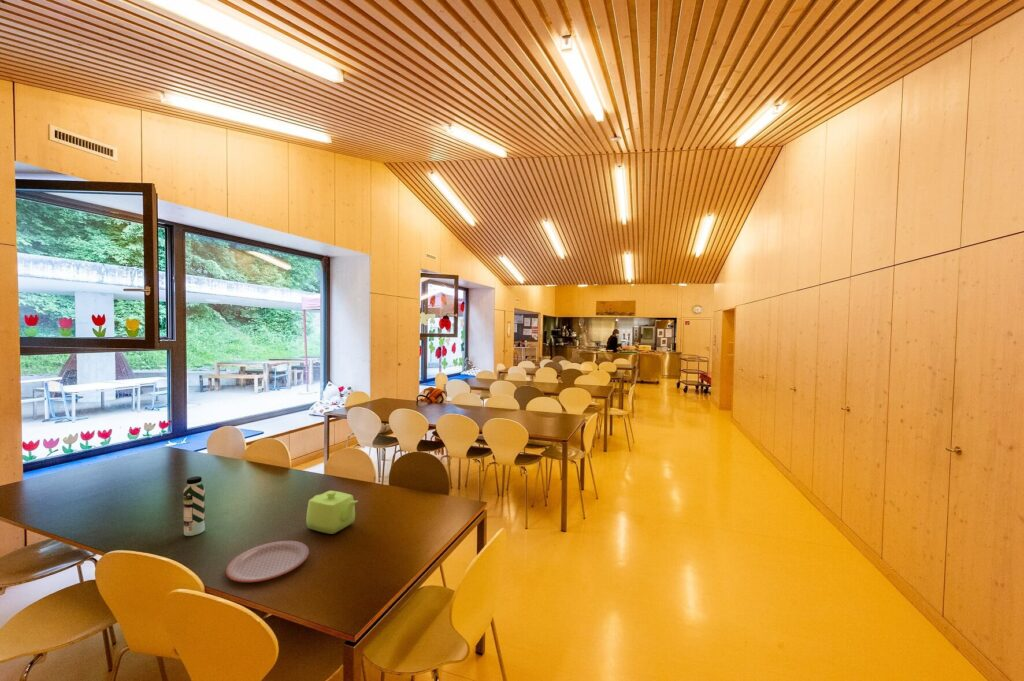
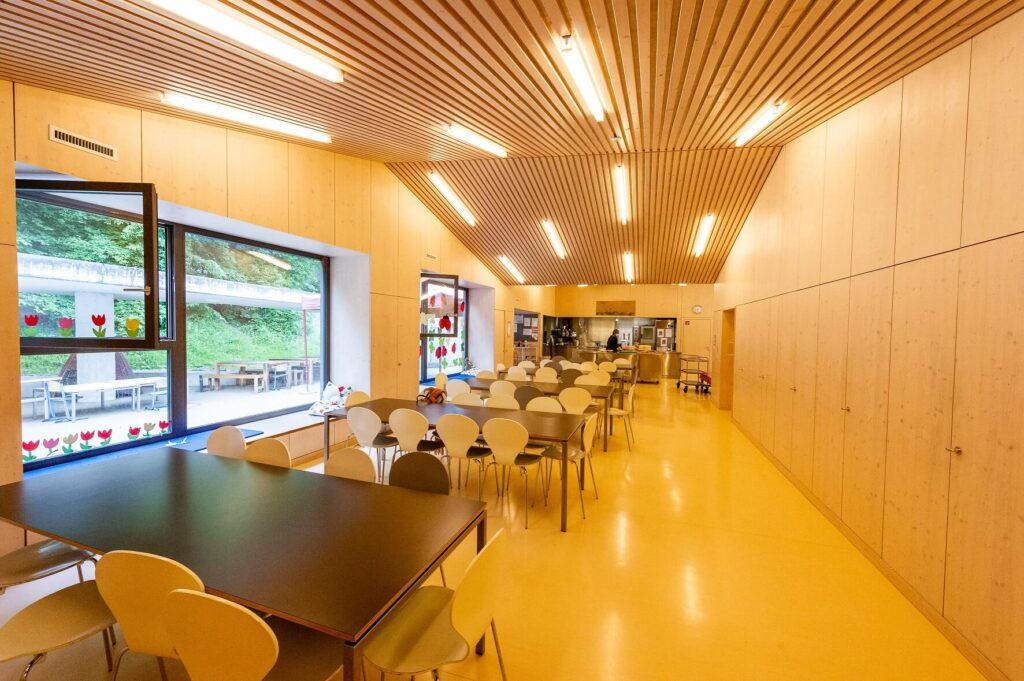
- teapot (334, 510)
- water bottle (194, 505)
- plate (269, 561)
